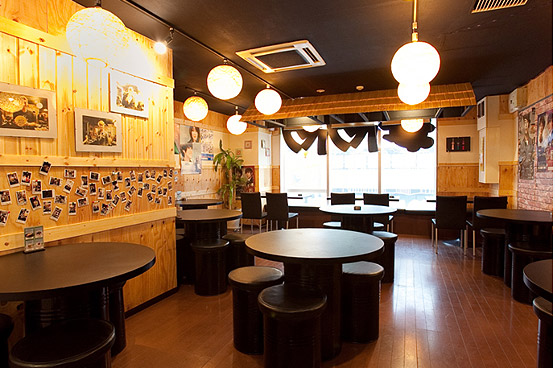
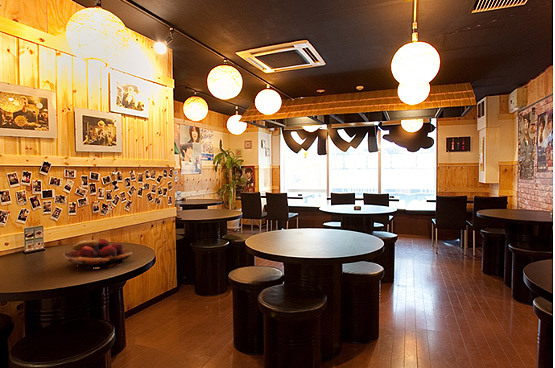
+ fruit basket (97, 251)
